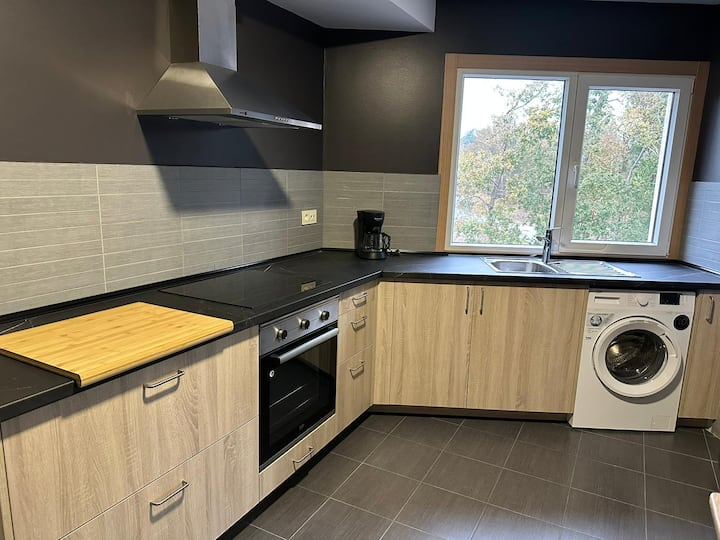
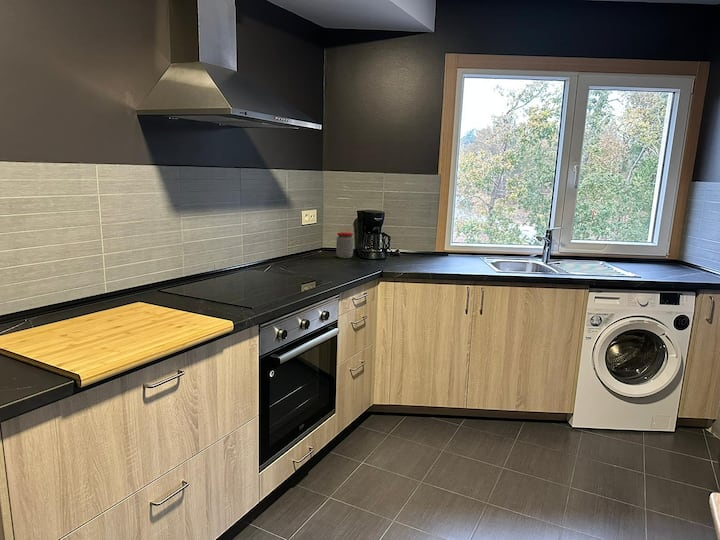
+ jar (344, 245)
